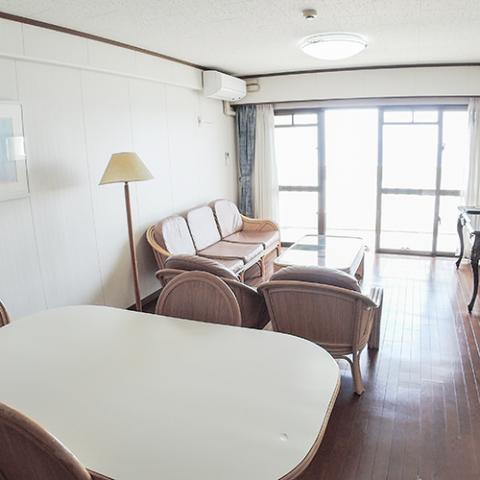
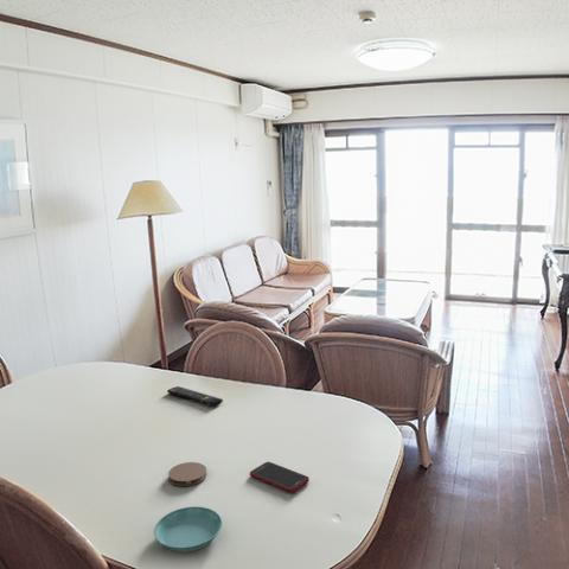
+ cell phone (279, 477)
+ coaster (187, 473)
+ remote control (193, 396)
+ saucer (188, 530)
